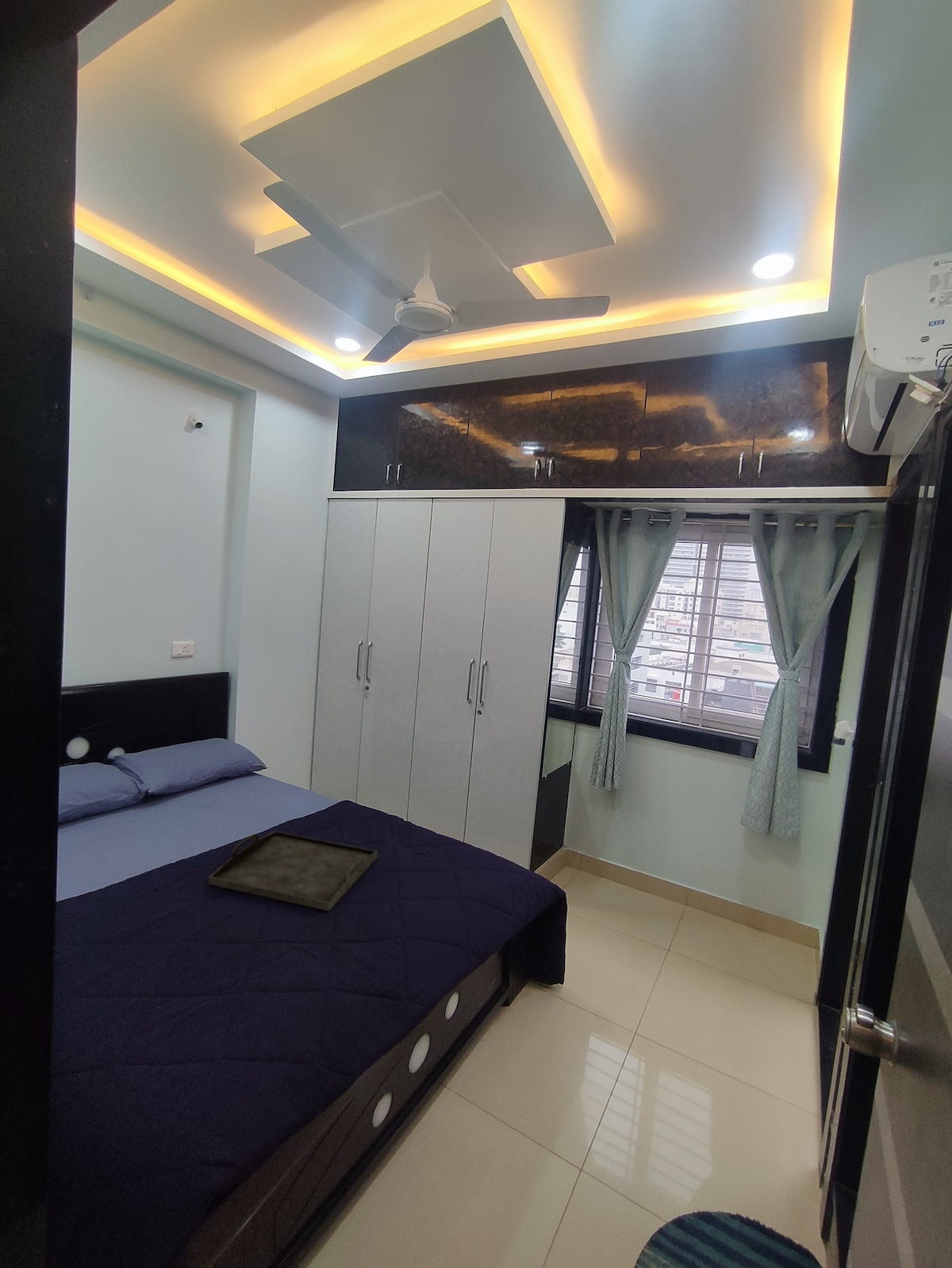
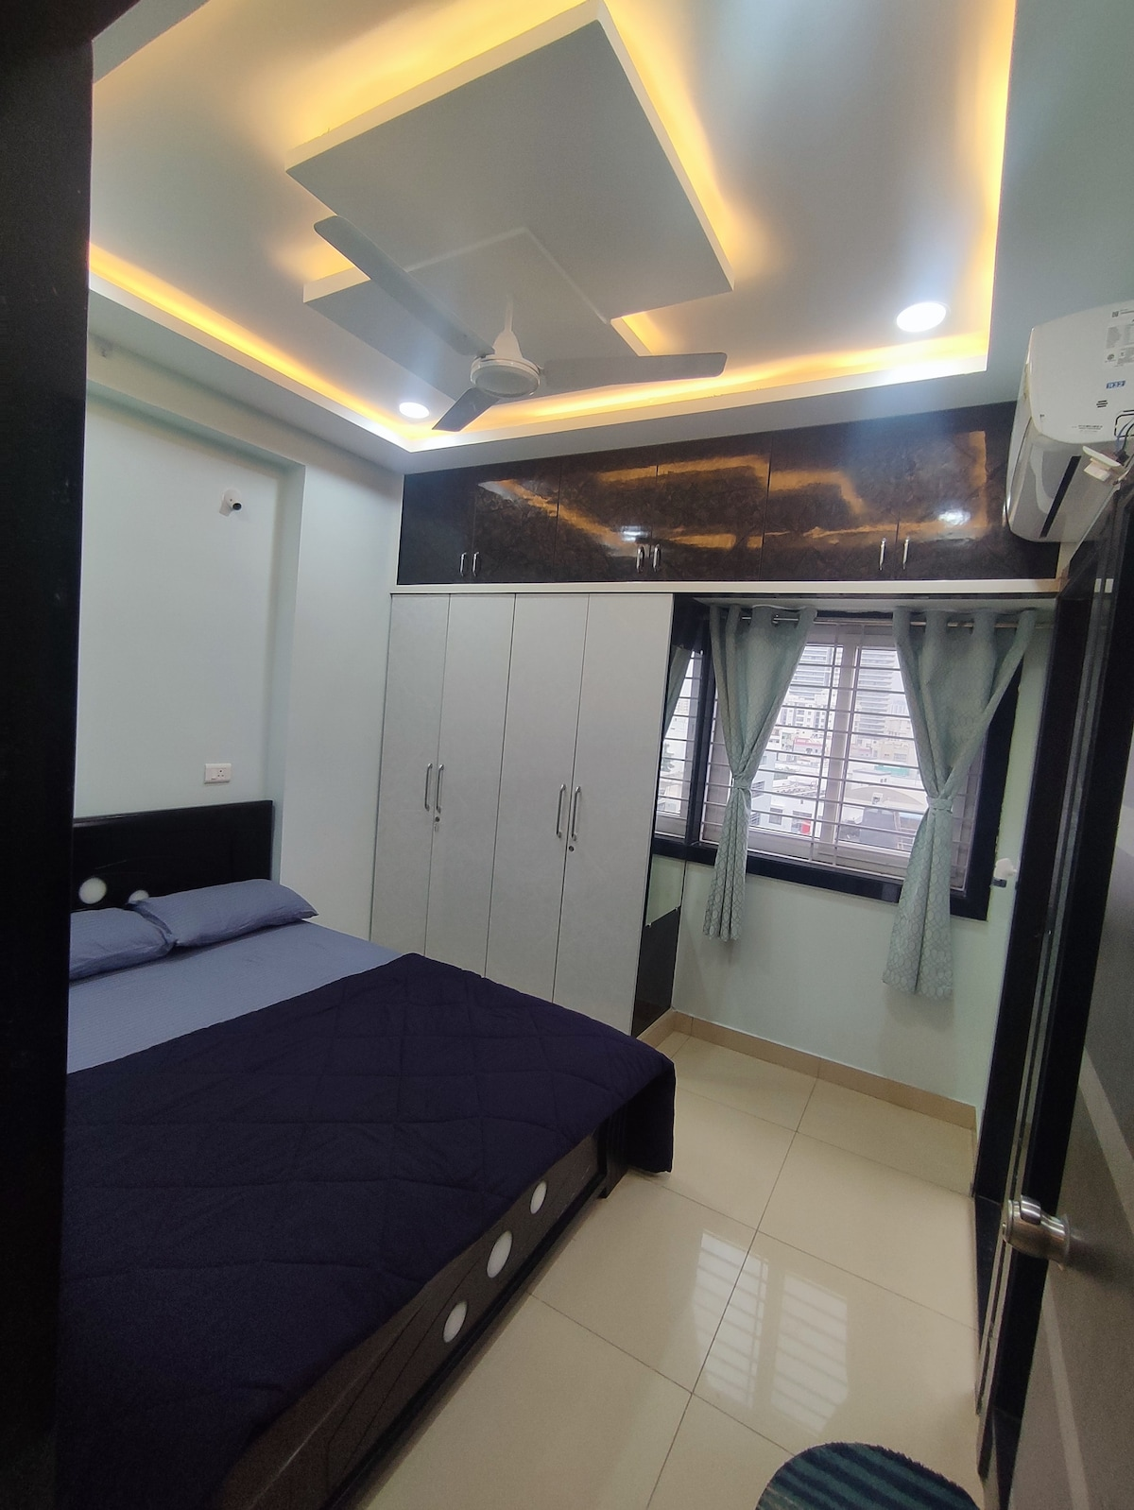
- serving tray (299, 859)
